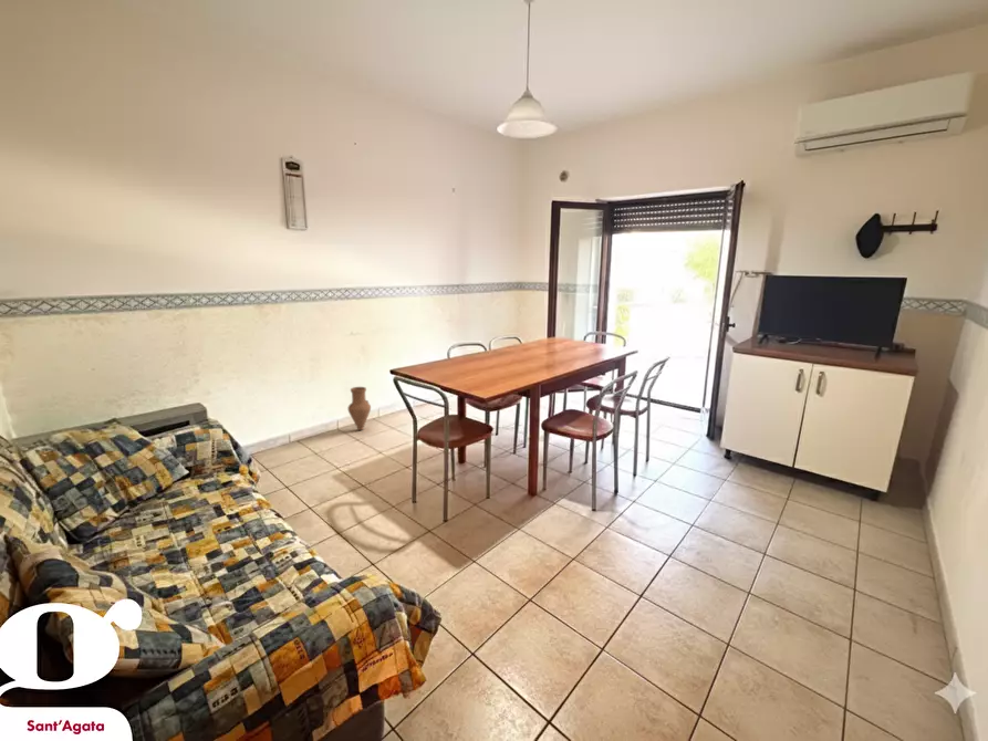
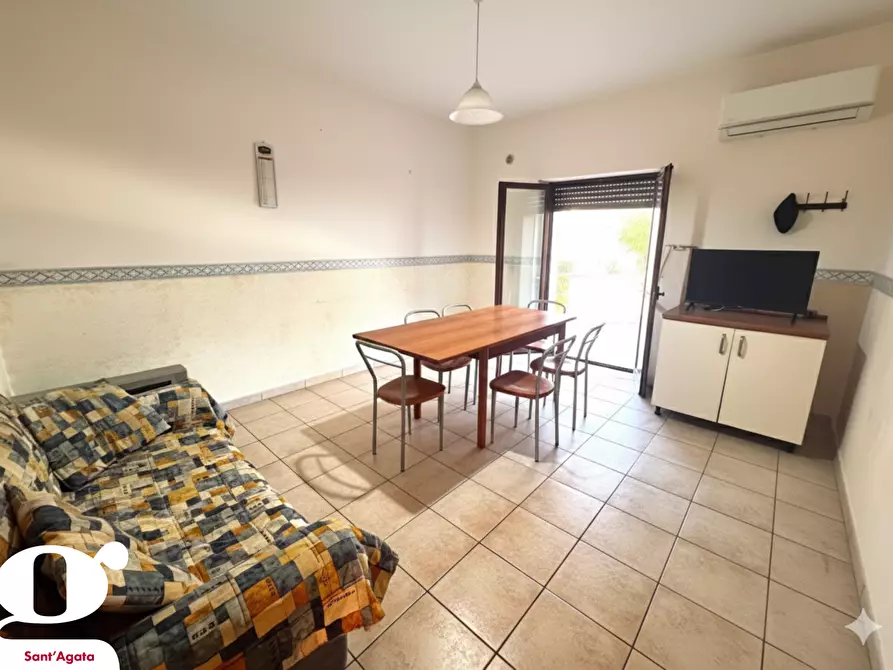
- vase (358, 409)
